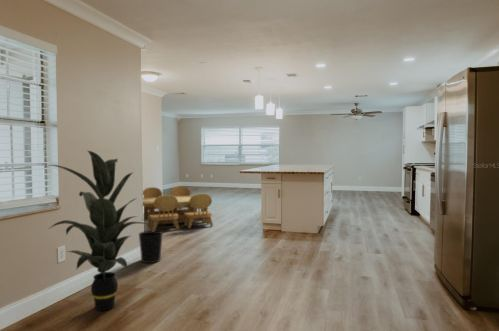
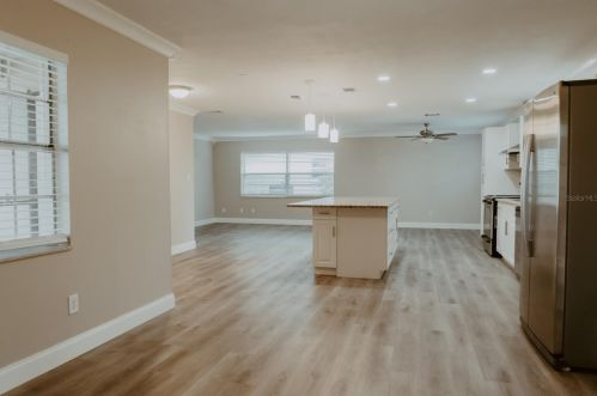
- indoor plant (97, 230)
- wastebasket (150, 246)
- dining table (174, 205)
